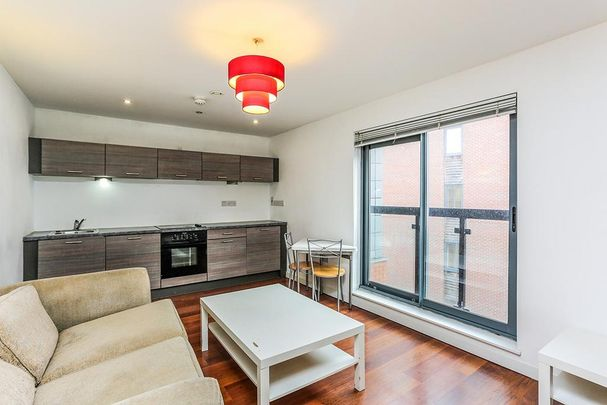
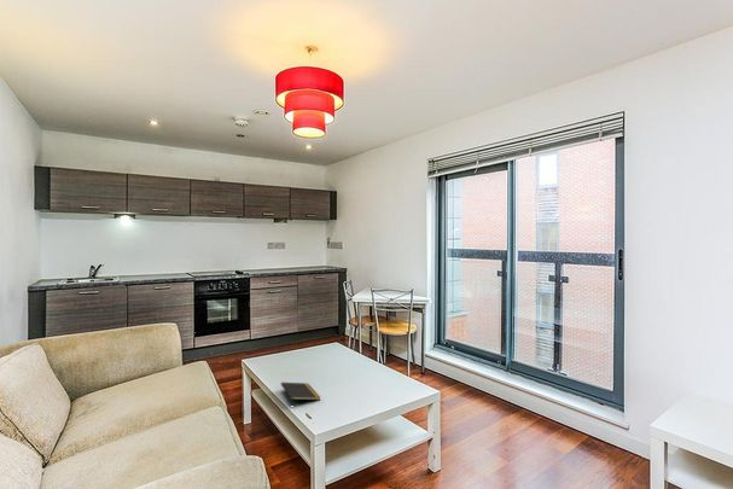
+ notepad (299, 390)
